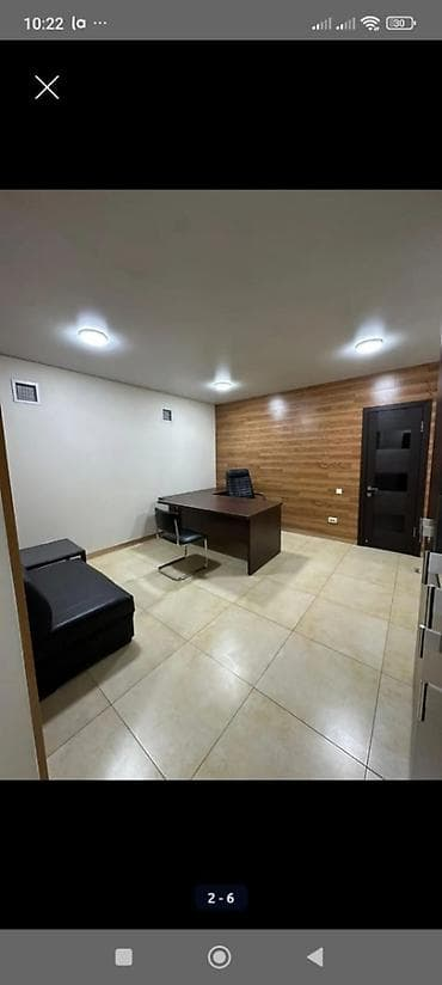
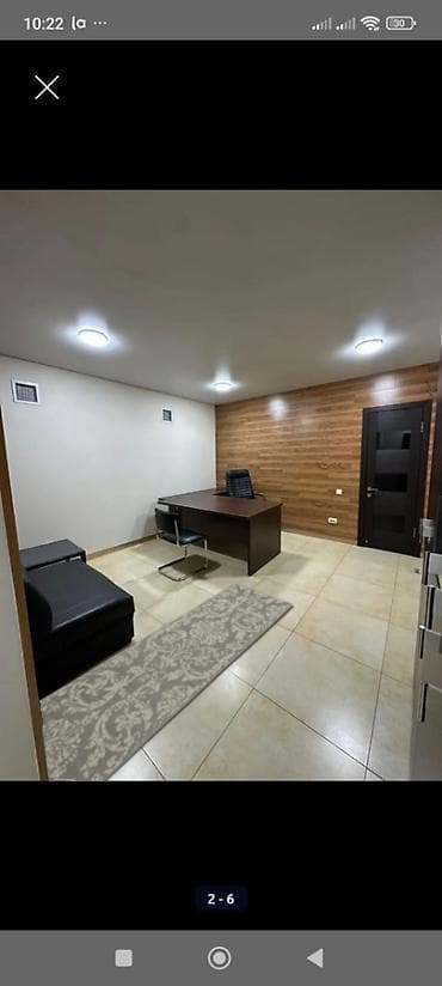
+ rug (173, 657)
